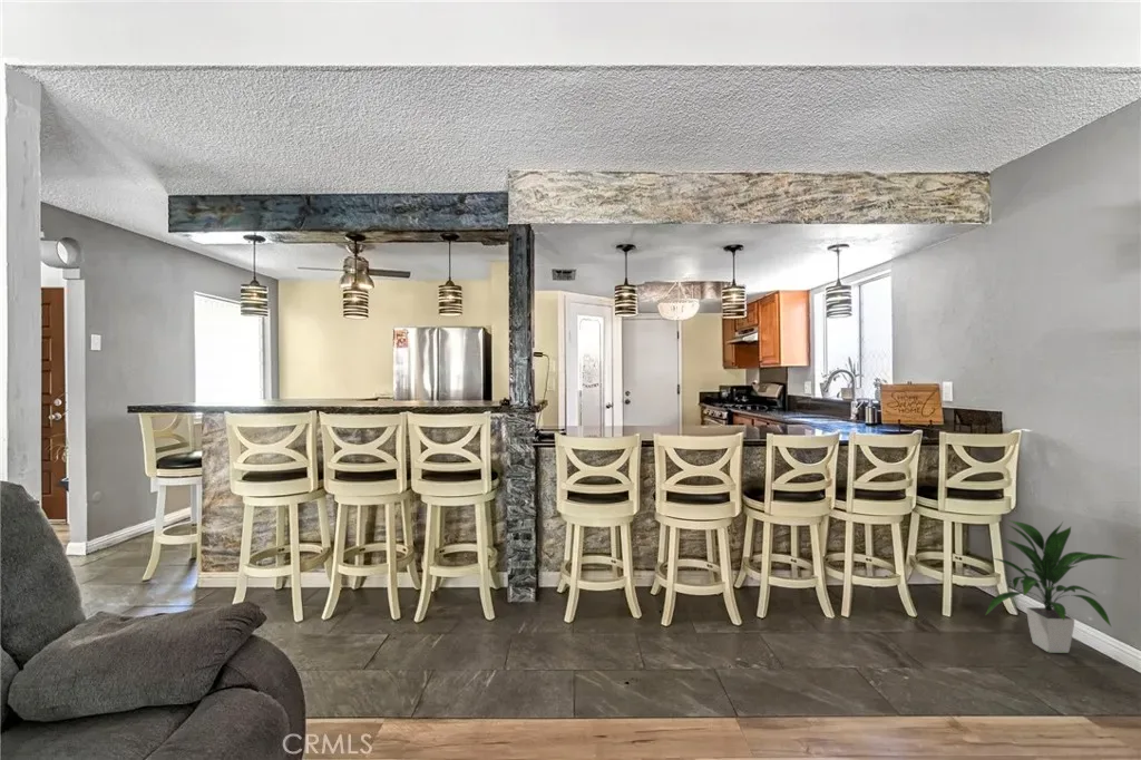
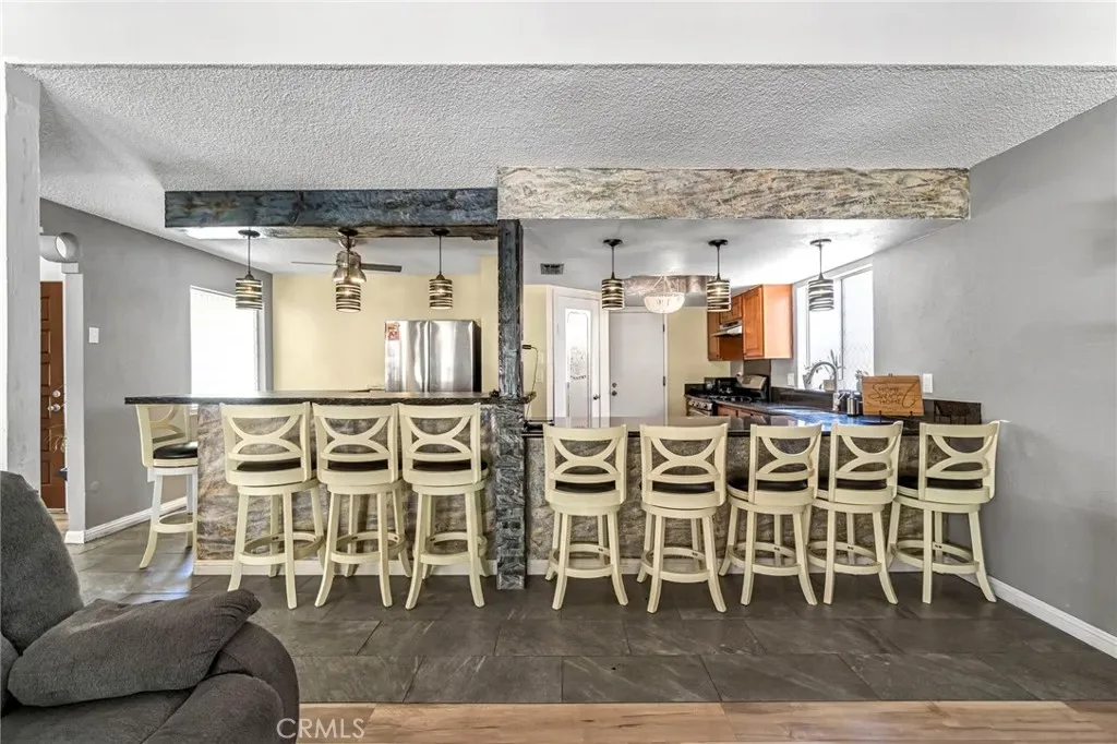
- indoor plant (1043, 582)
